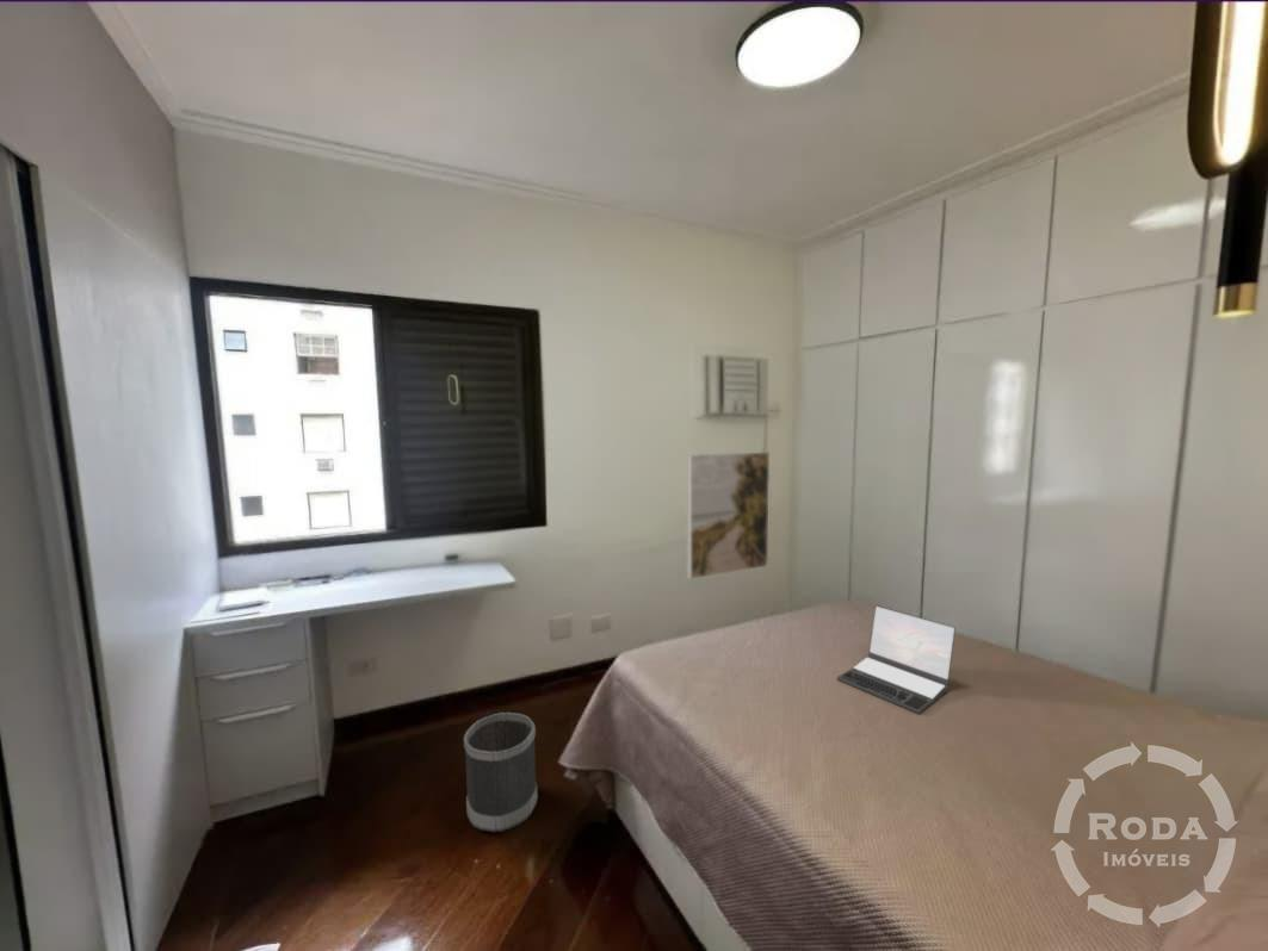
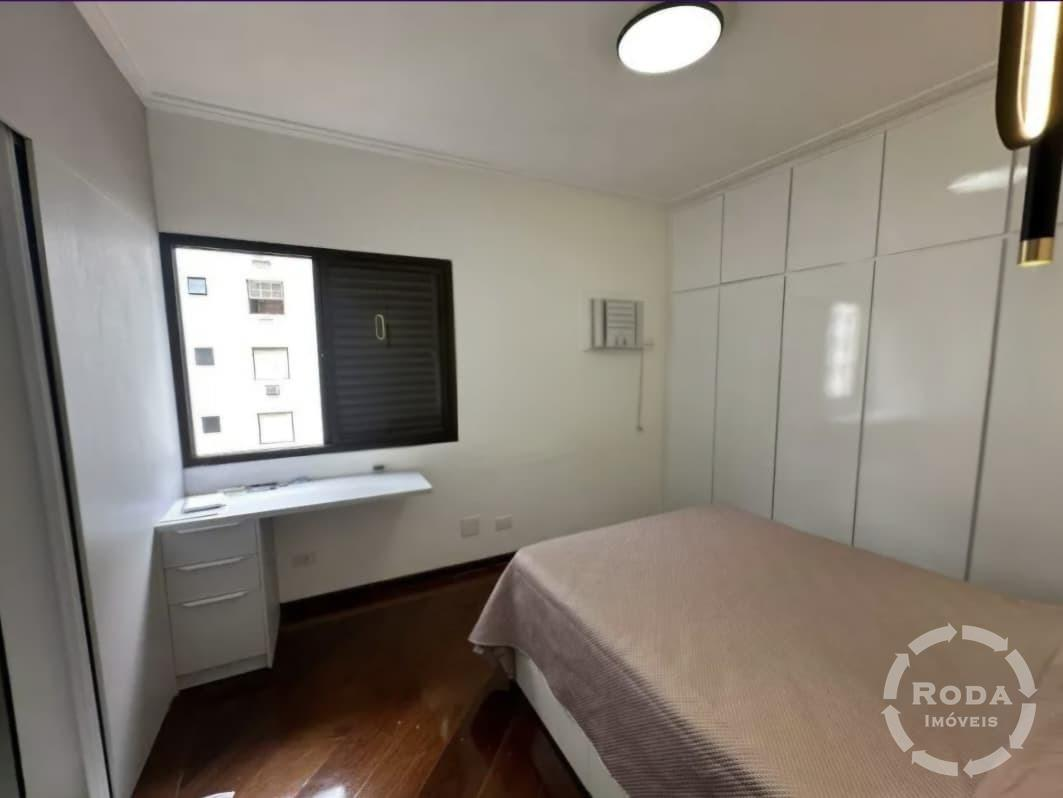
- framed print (729, 512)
- wastebasket (501, 767)
- laptop (895, 653)
